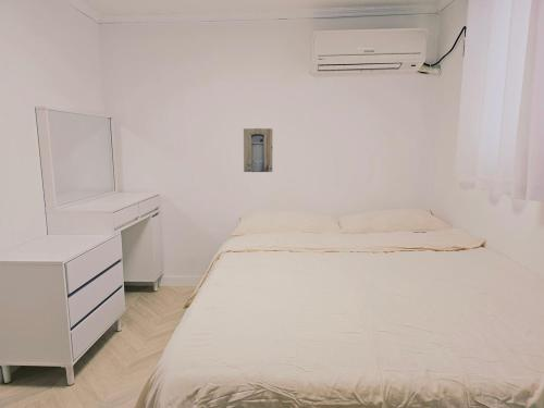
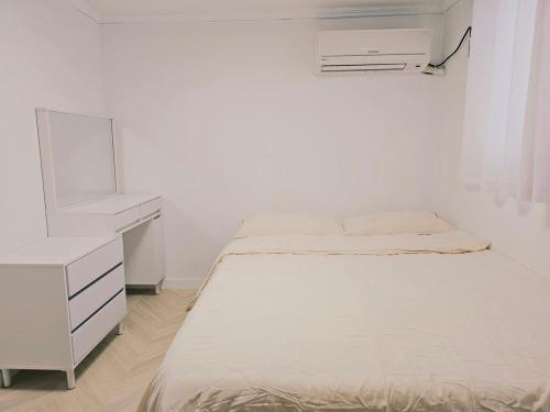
- wall art (258, 150)
